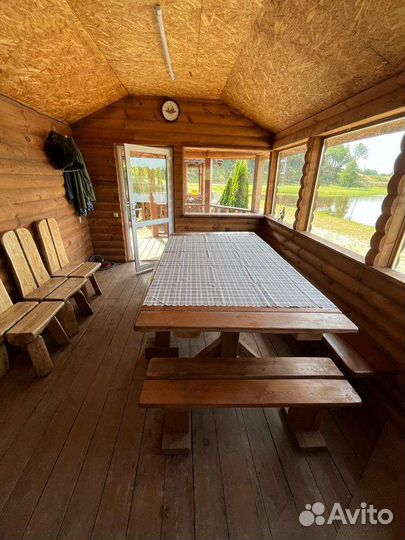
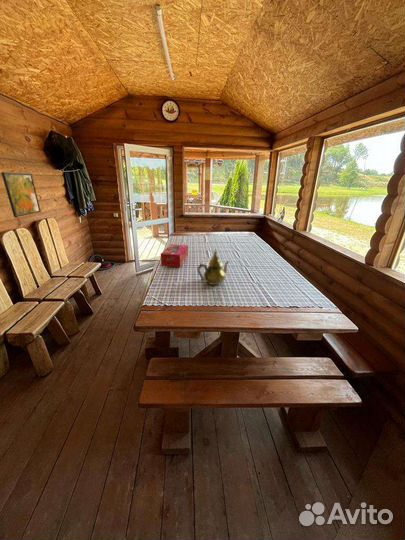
+ teapot (214, 265)
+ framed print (23, 194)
+ tissue box (175, 254)
